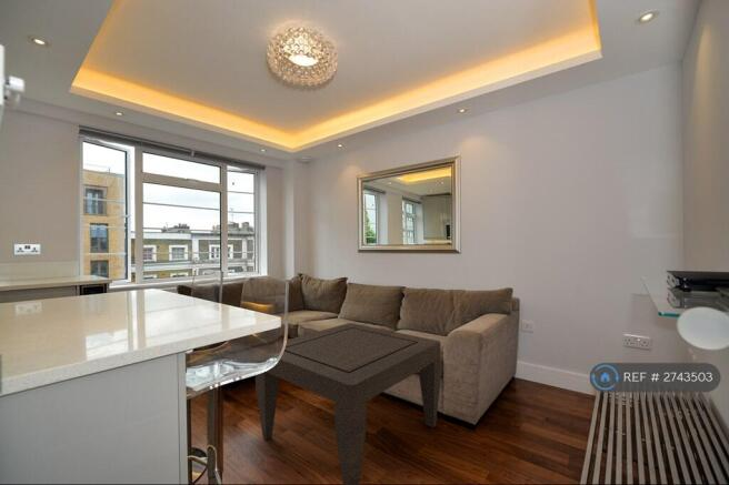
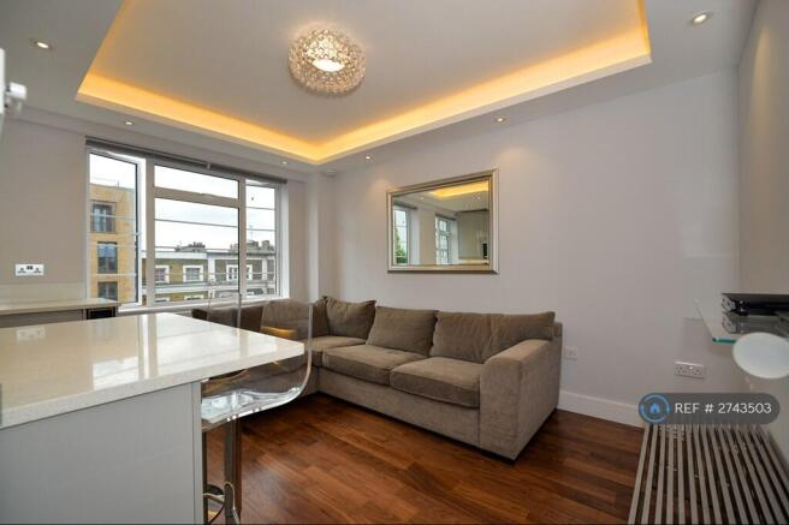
- coffee table (350, 387)
